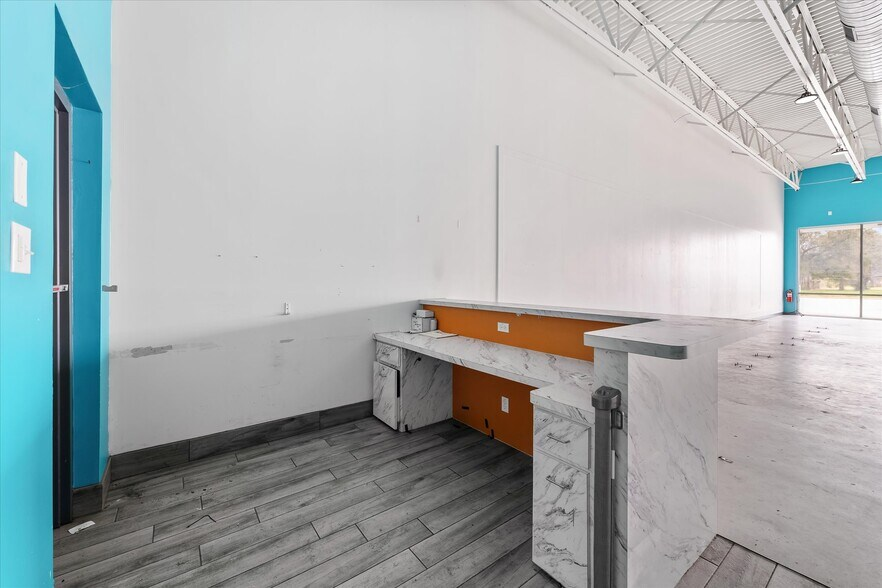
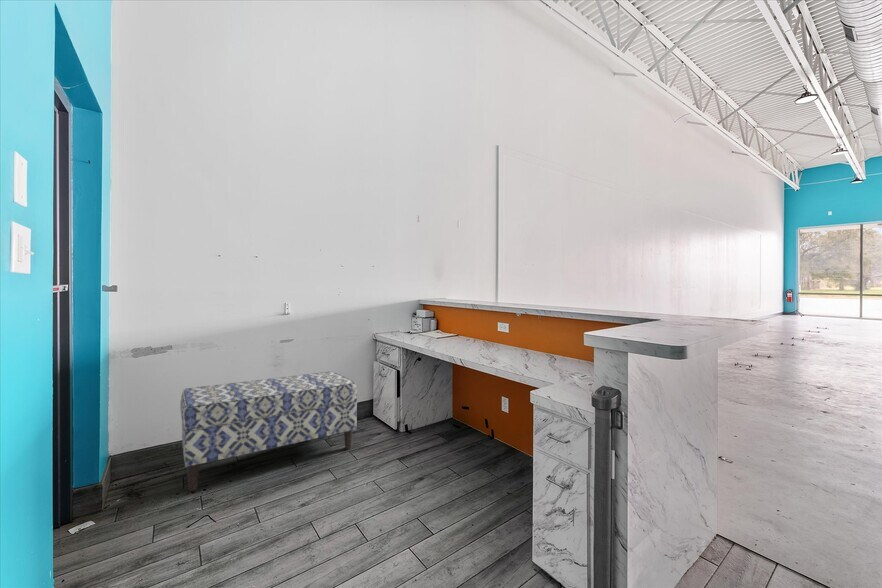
+ bench (272, 421)
